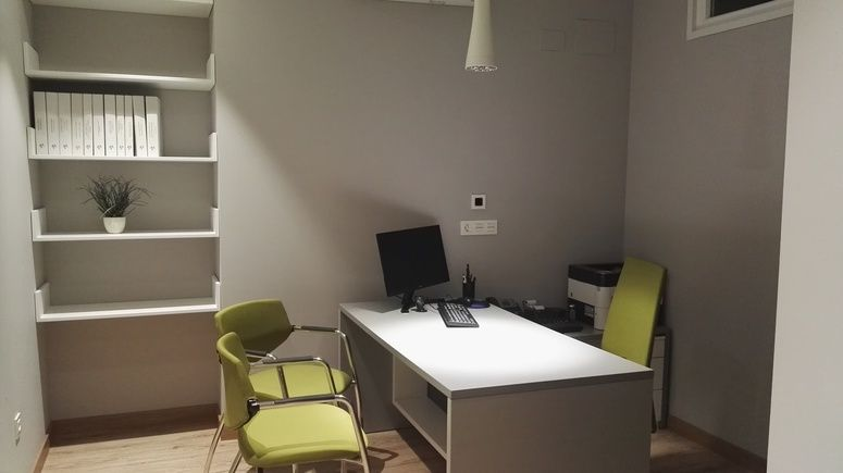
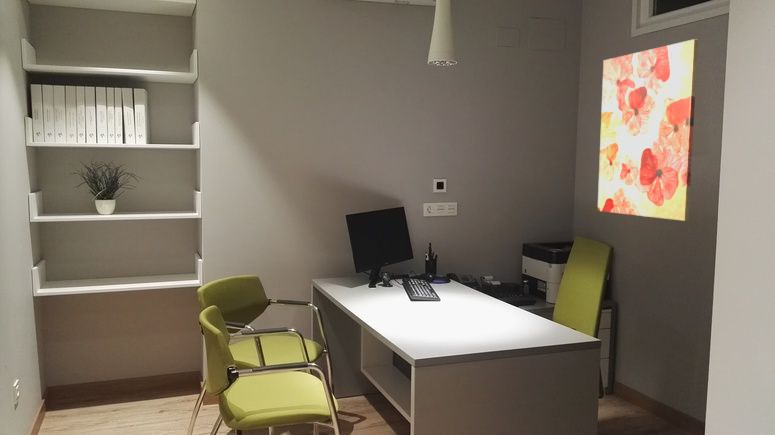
+ wall art (642, 134)
